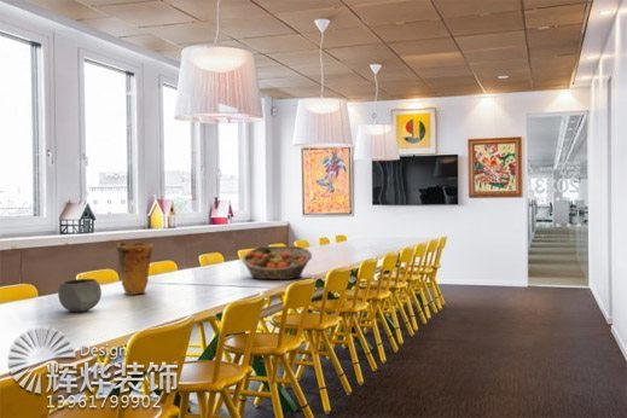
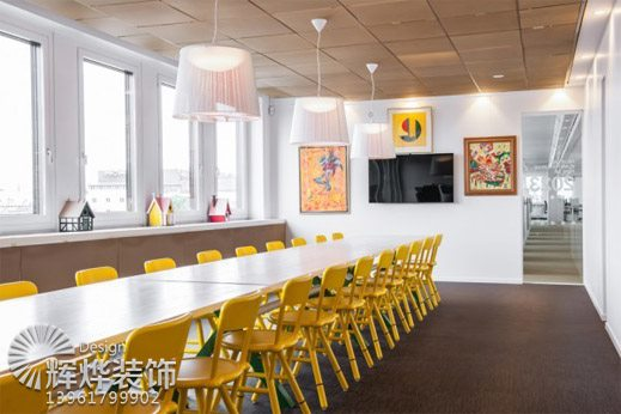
- bowl (80, 295)
- vase (135, 268)
- fruit basket (277, 262)
